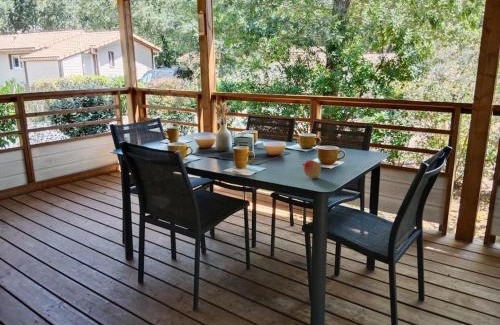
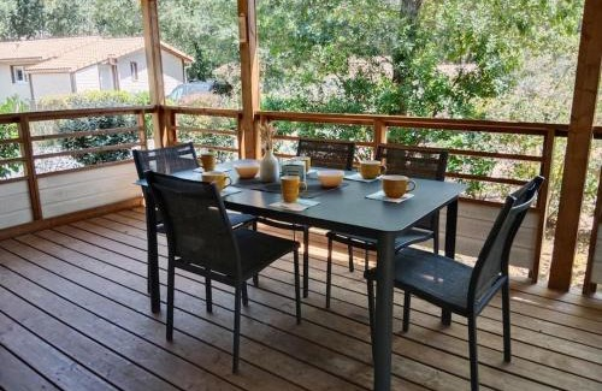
- fruit (311, 169)
